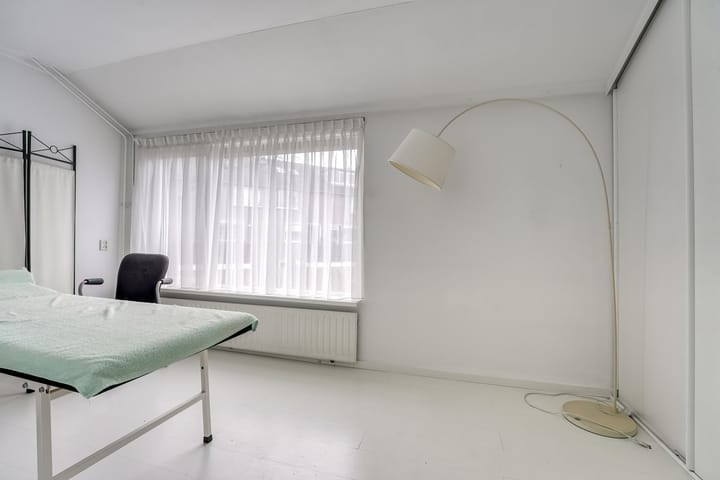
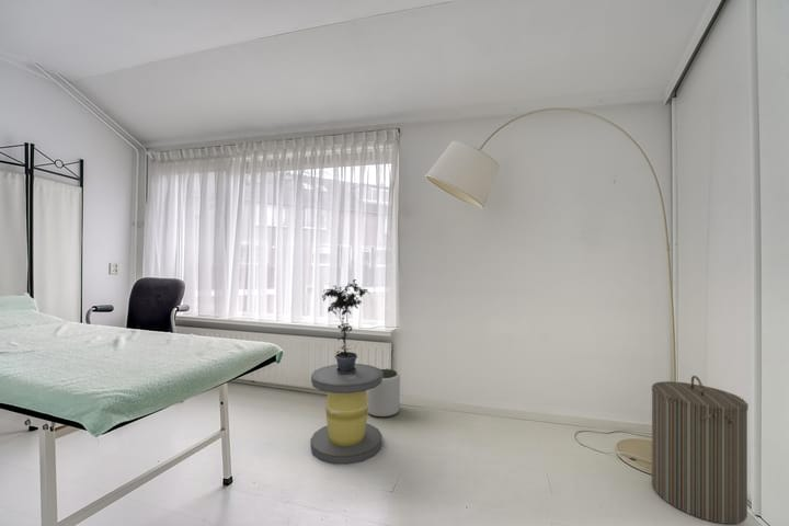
+ potted plant (345, 324)
+ plant pot (382, 391)
+ laundry hamper (696, 437)
+ stool (346, 409)
